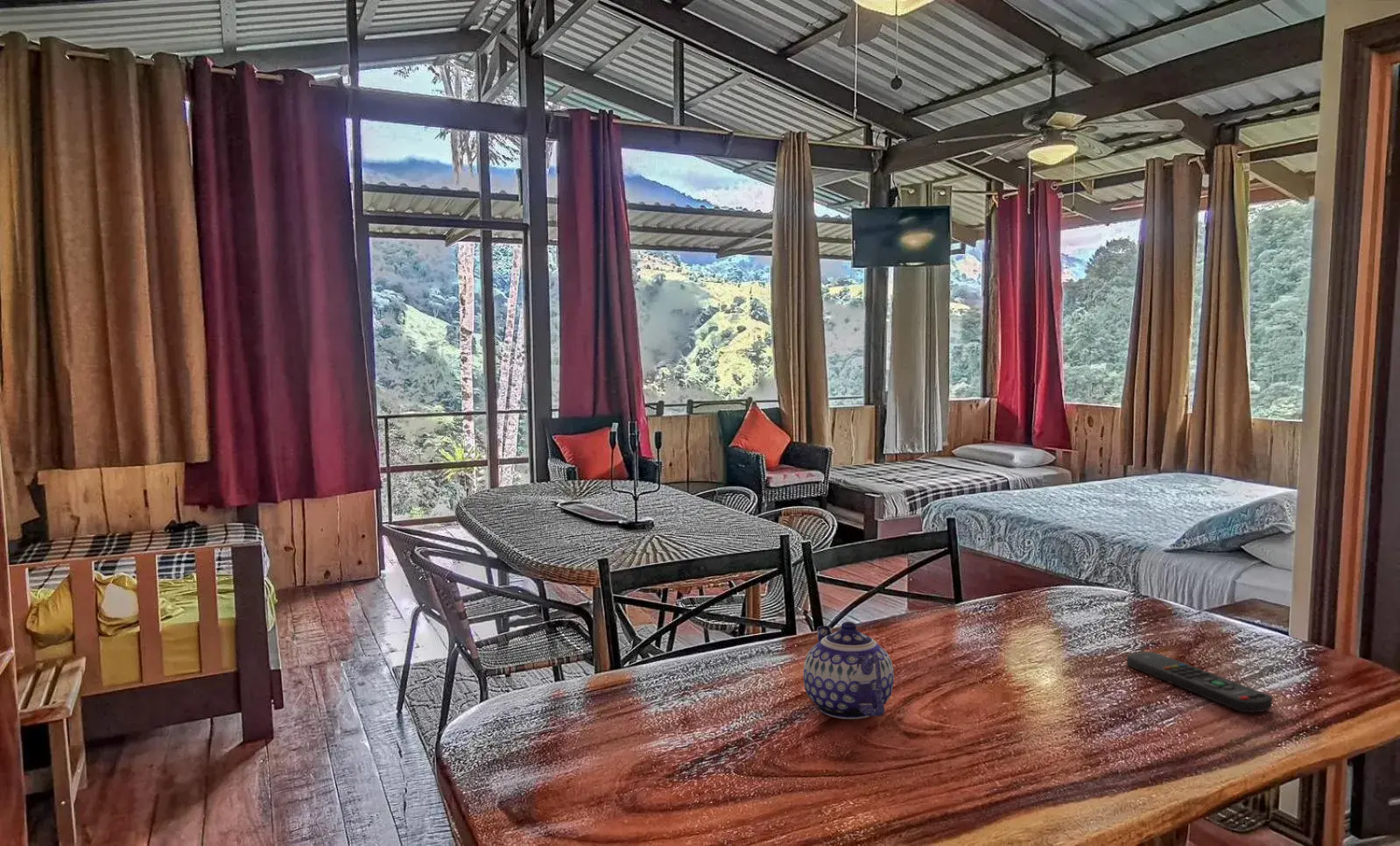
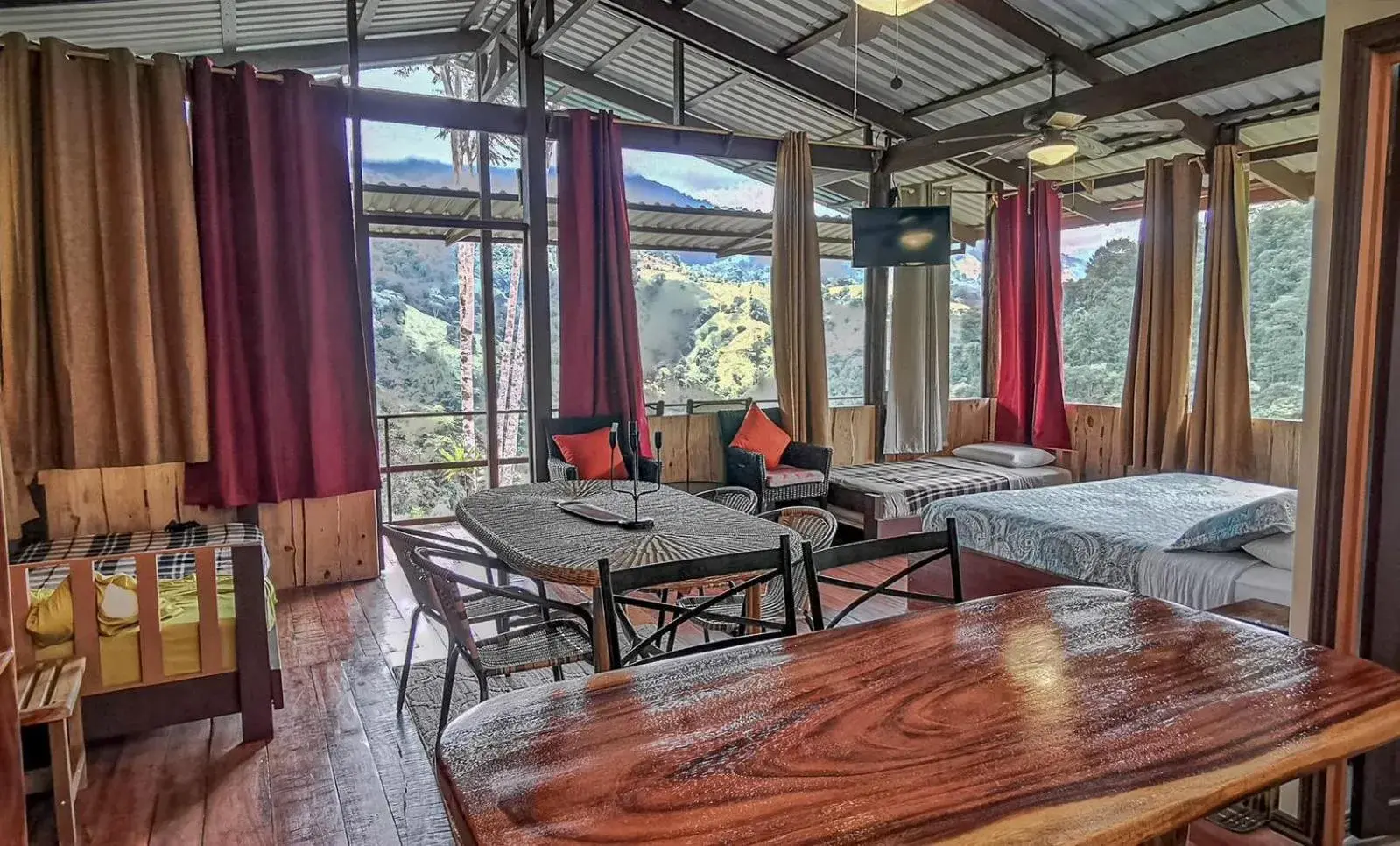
- remote control (1194, 679)
- teapot (848, 666)
